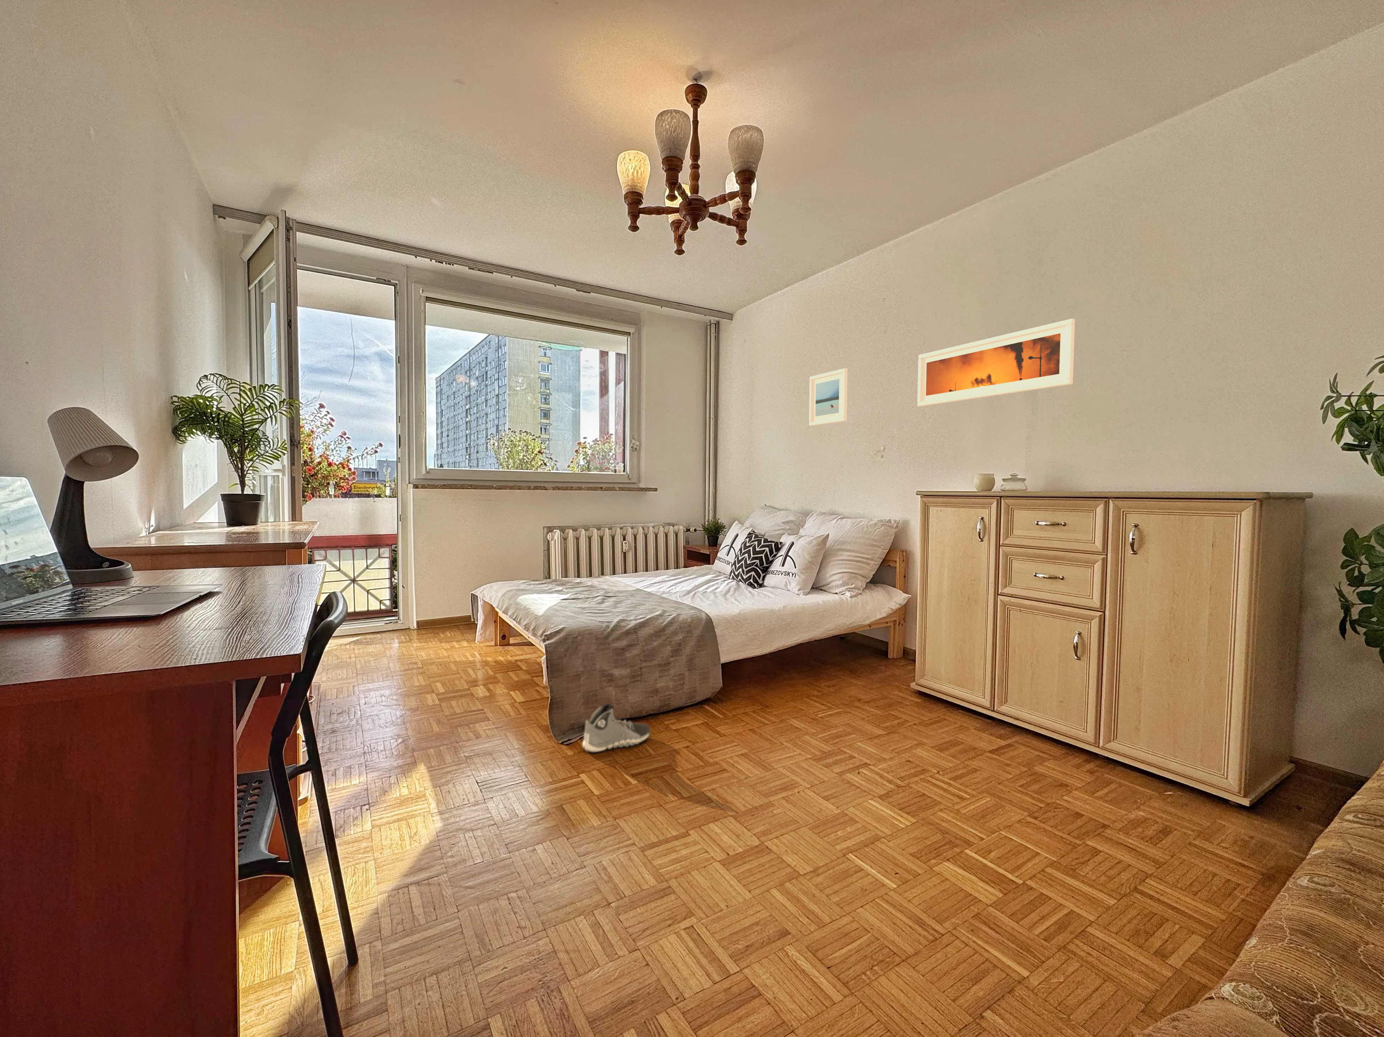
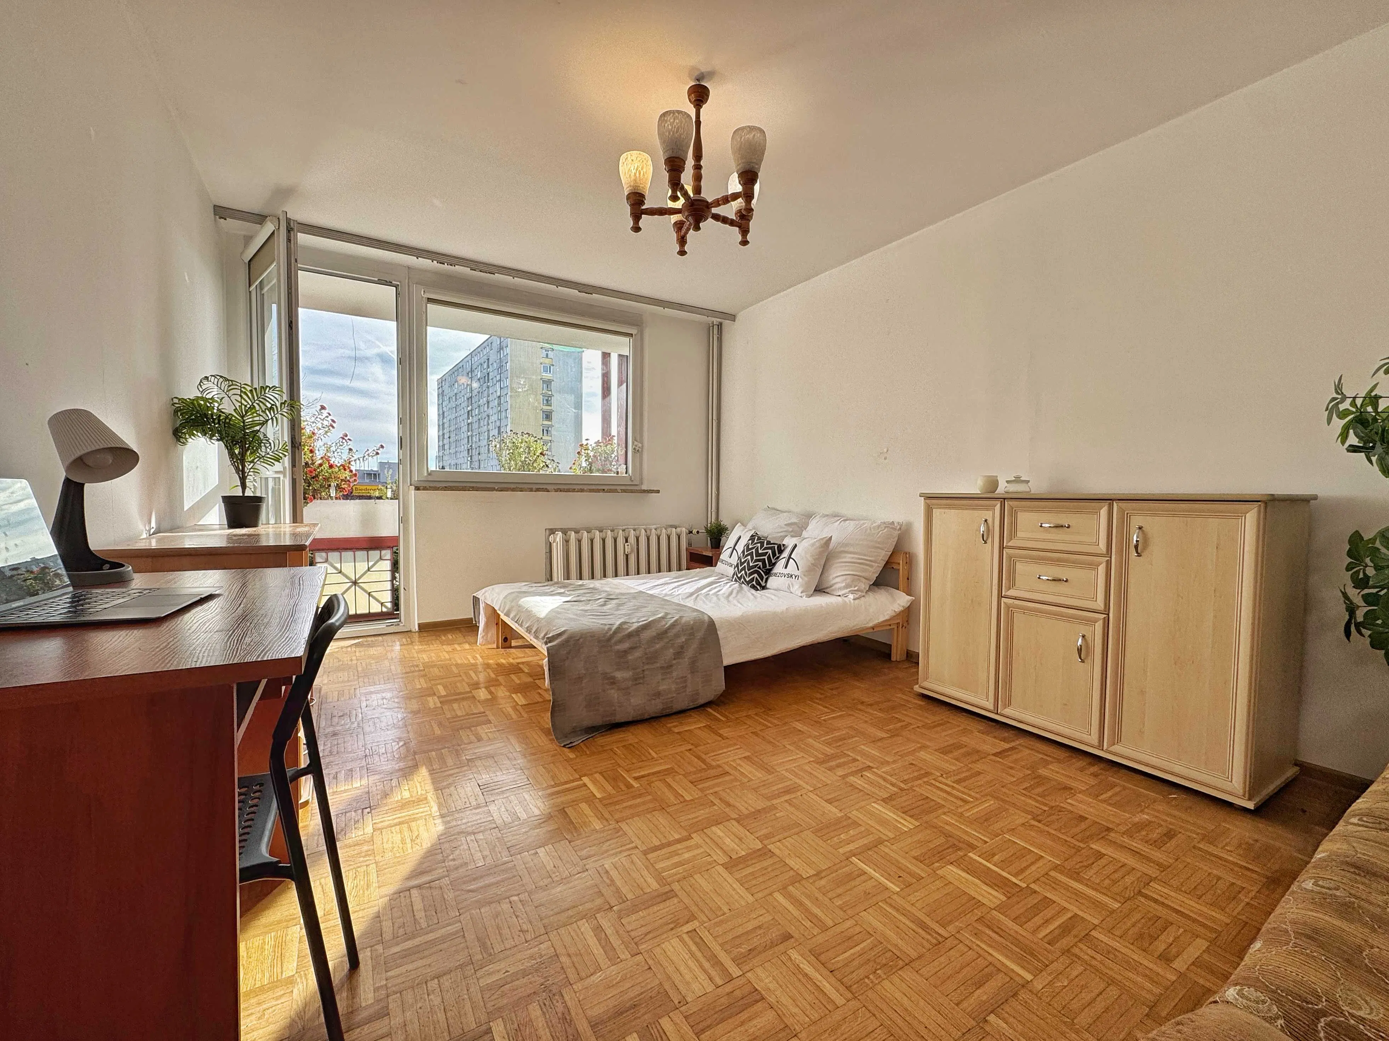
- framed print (986, 368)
- sneaker (619, 723)
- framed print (827, 398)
